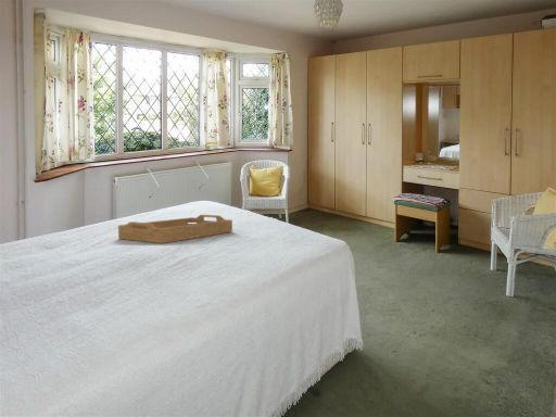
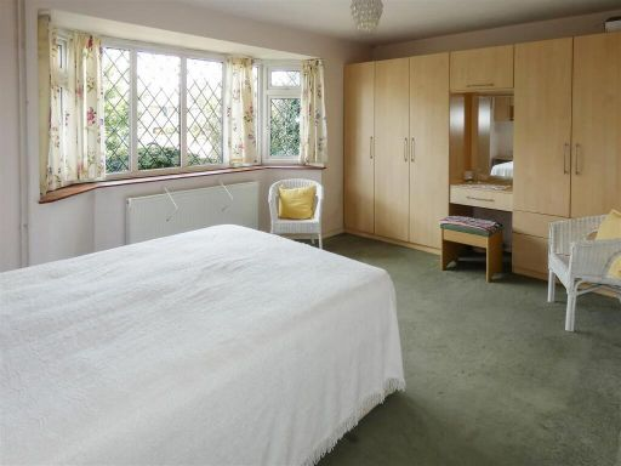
- serving tray (178, 226)
